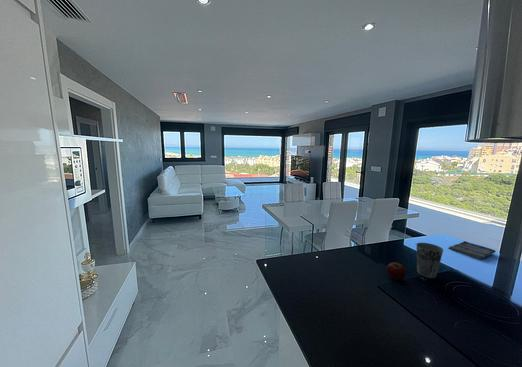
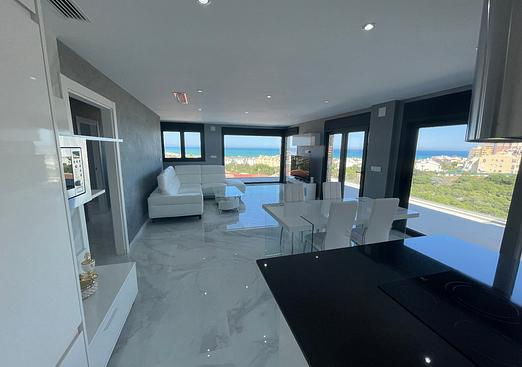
- fruit (396, 270)
- dish towel (471, 249)
- cup (427, 260)
